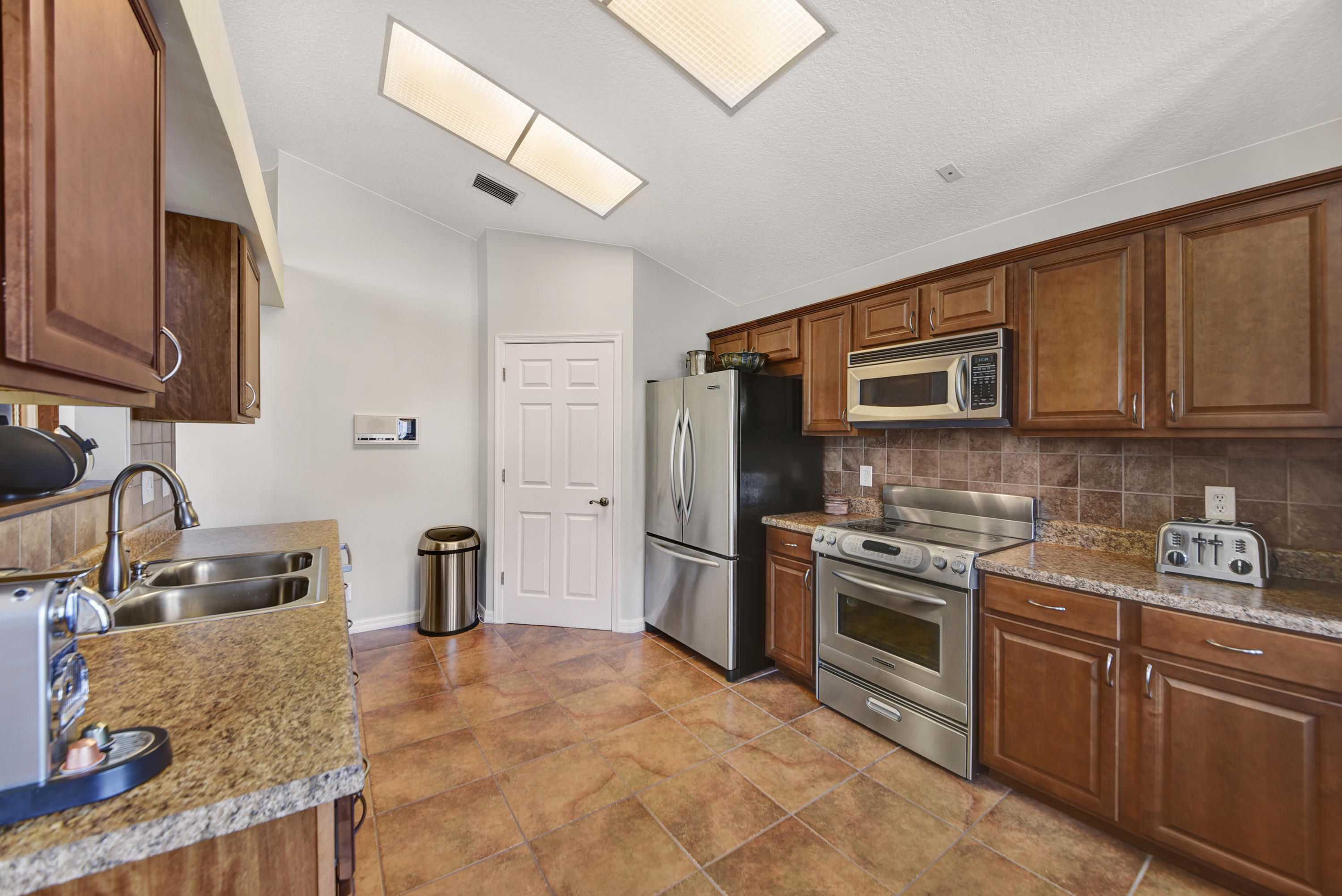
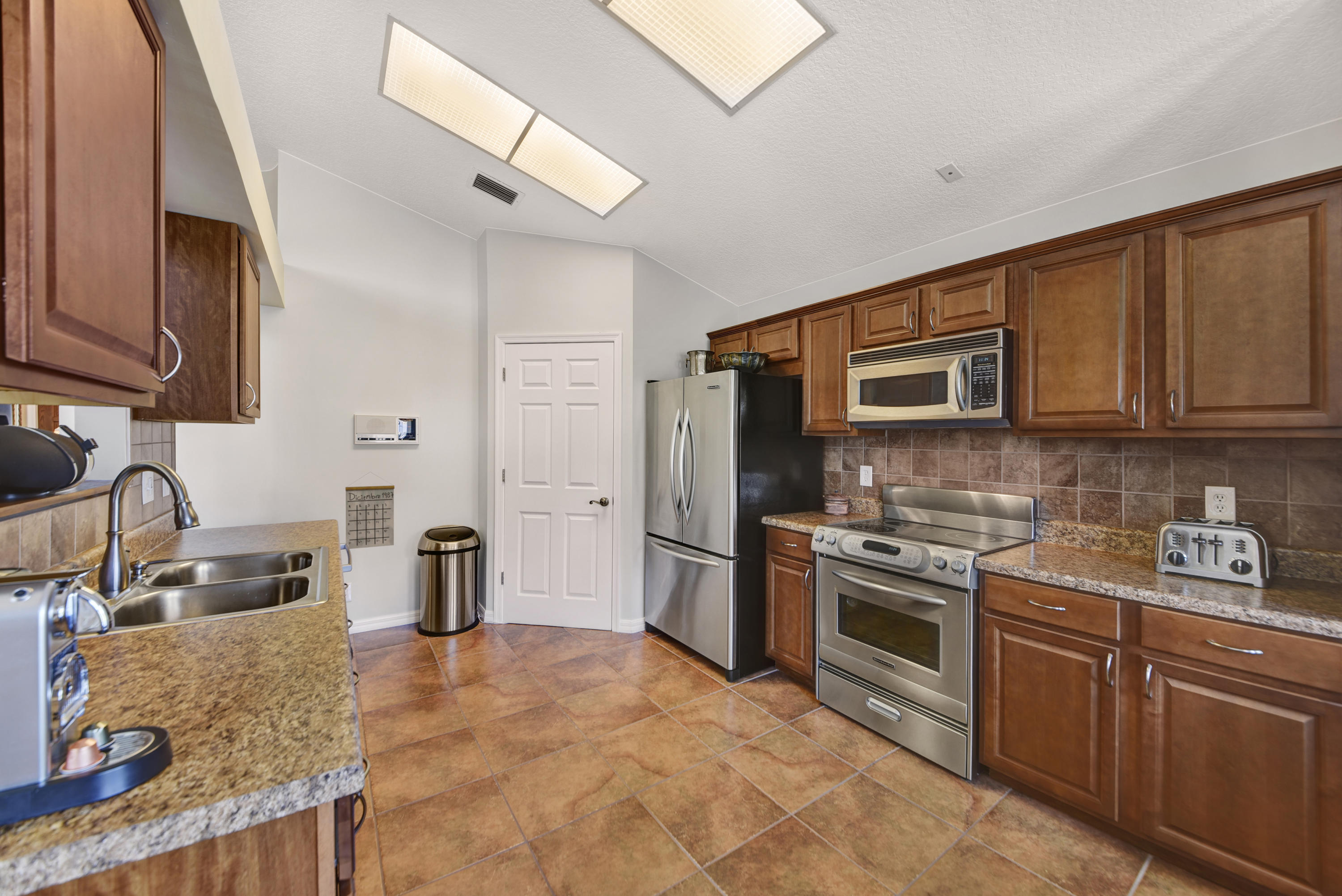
+ calendar (370, 509)
